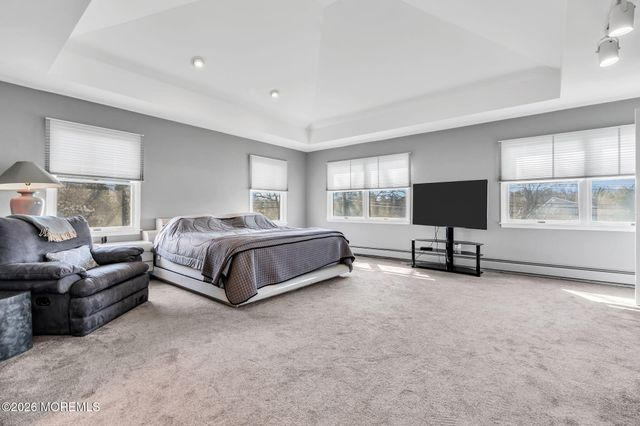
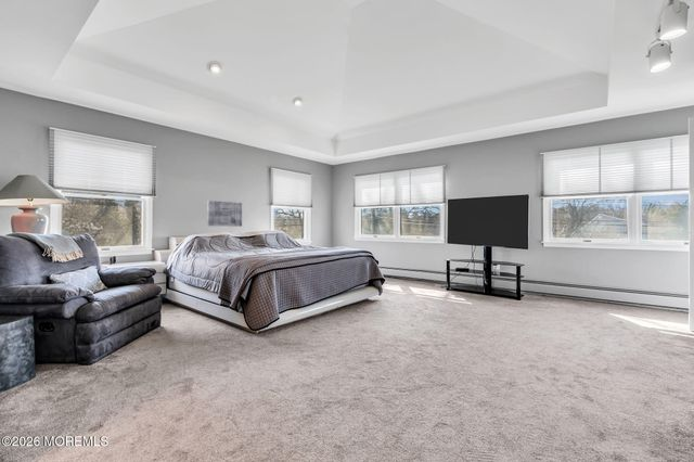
+ wall art (224, 214)
